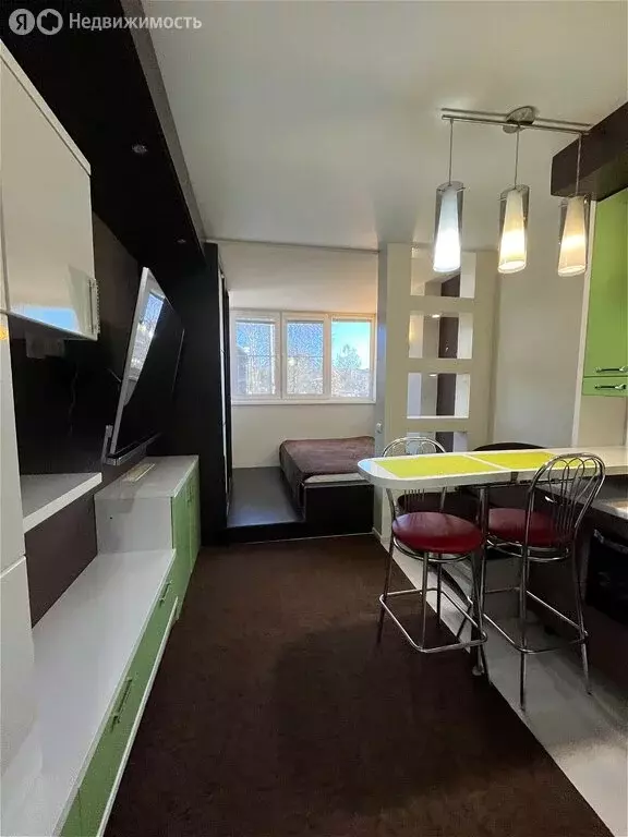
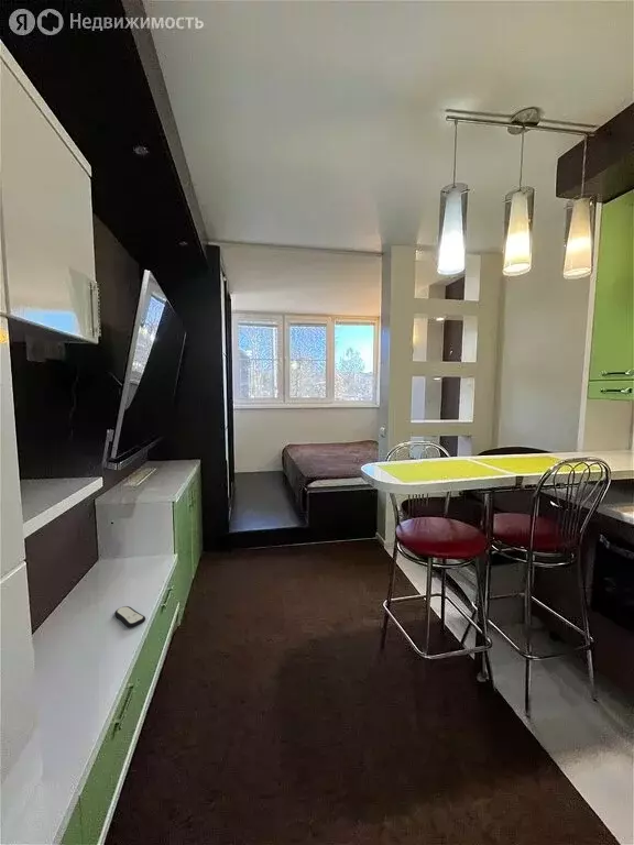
+ remote control (129, 616)
